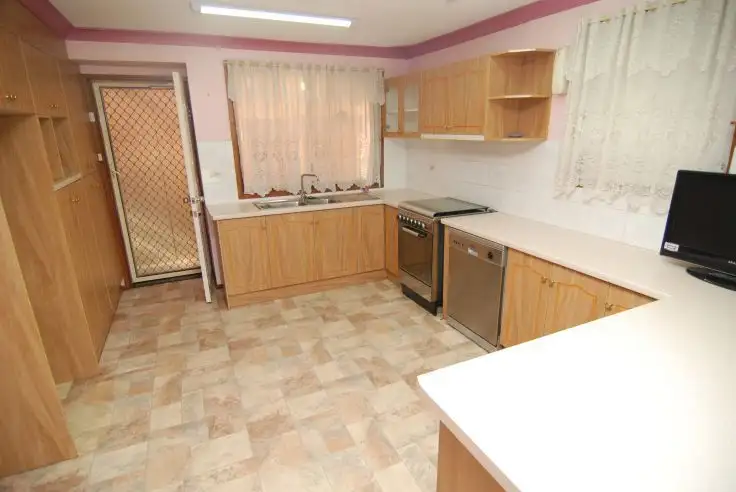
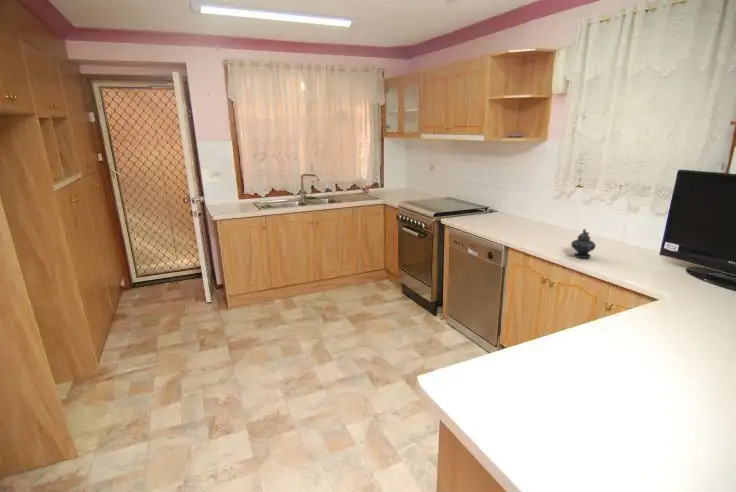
+ teapot (583, 243)
